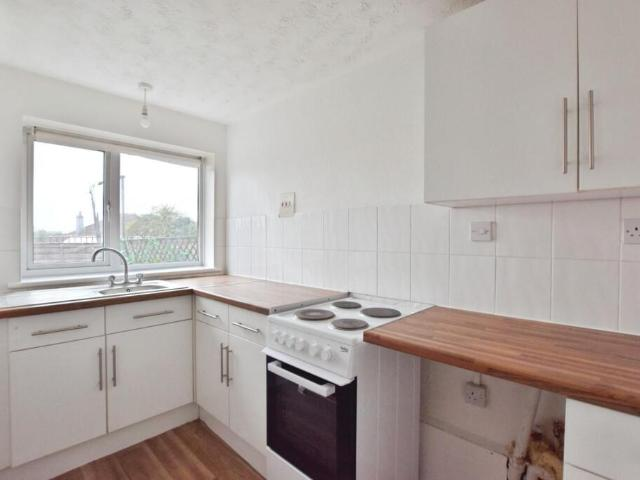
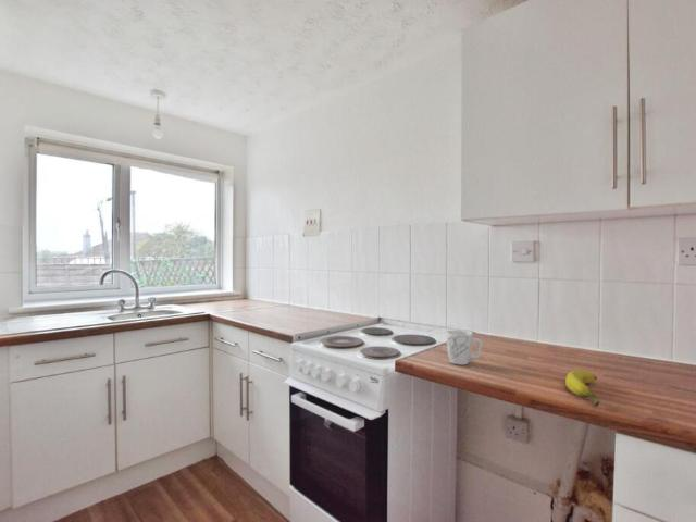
+ banana (583, 383)
+ mug (463, 347)
